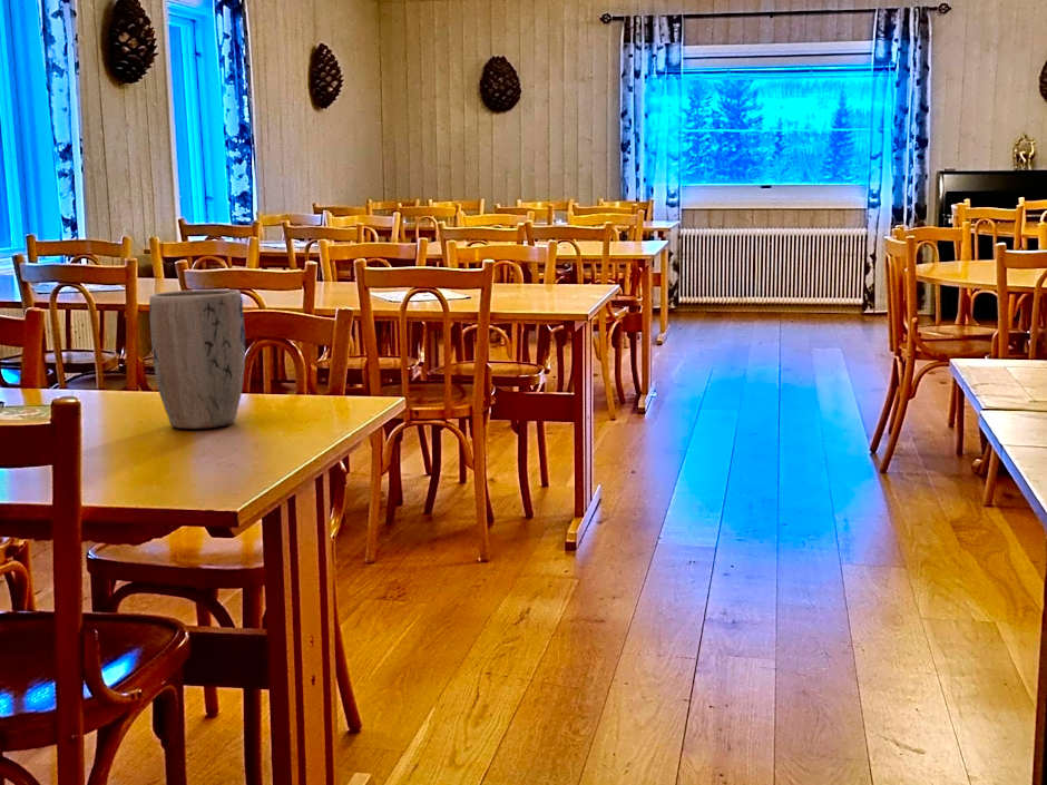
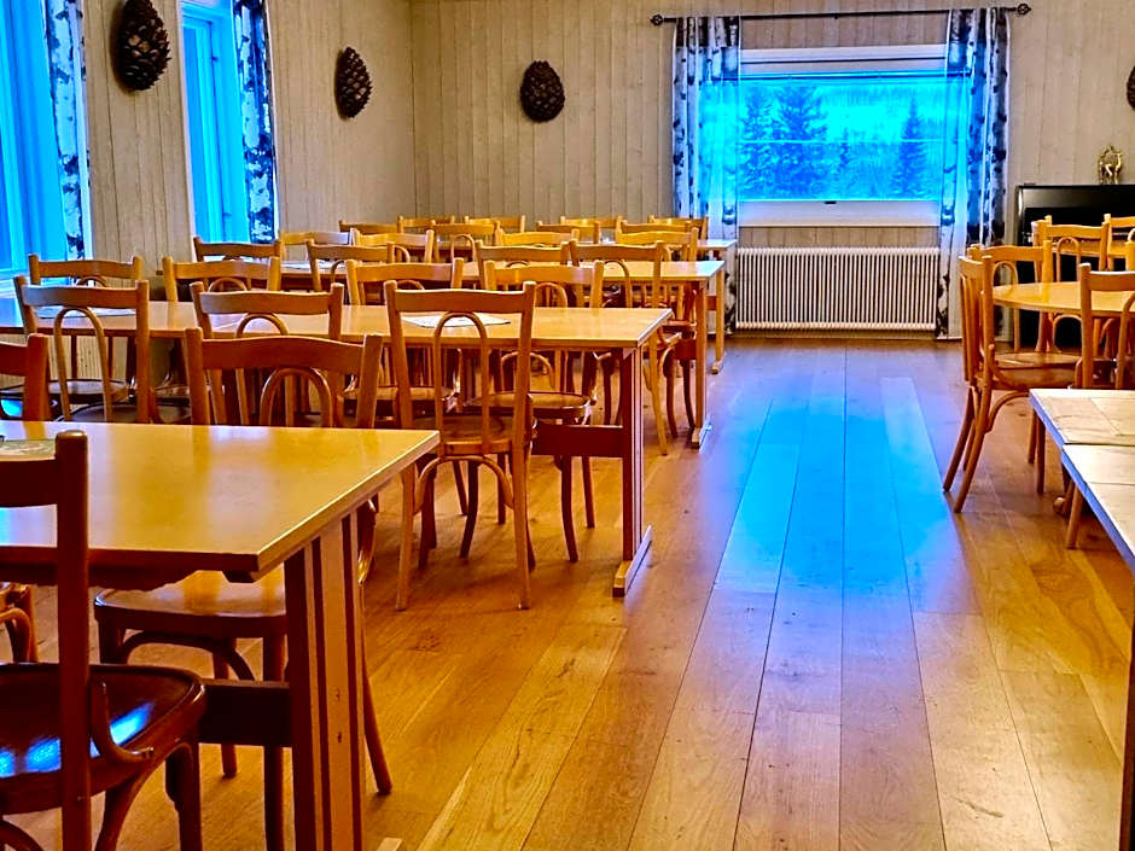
- plant pot (199, 357)
